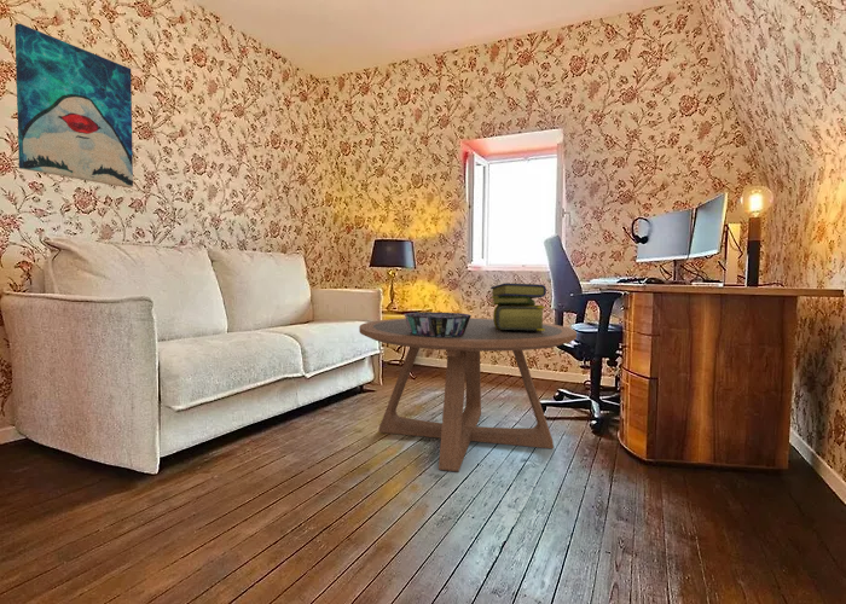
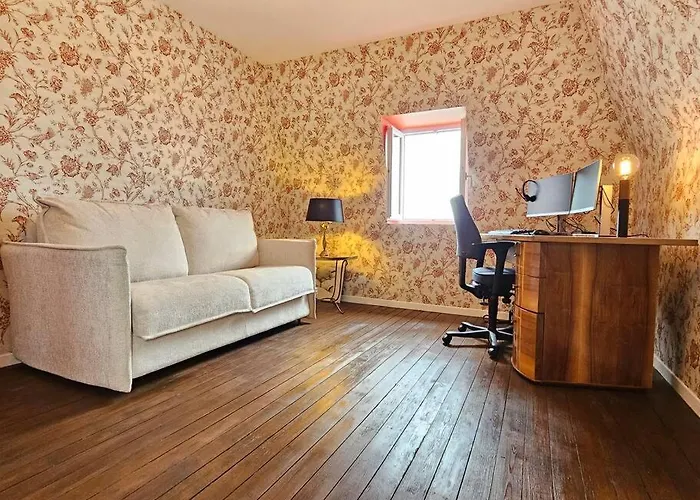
- coffee table (464, 382)
- wall art (80, 114)
- decorative bowl (438, 324)
- stack of books (515, 306)
